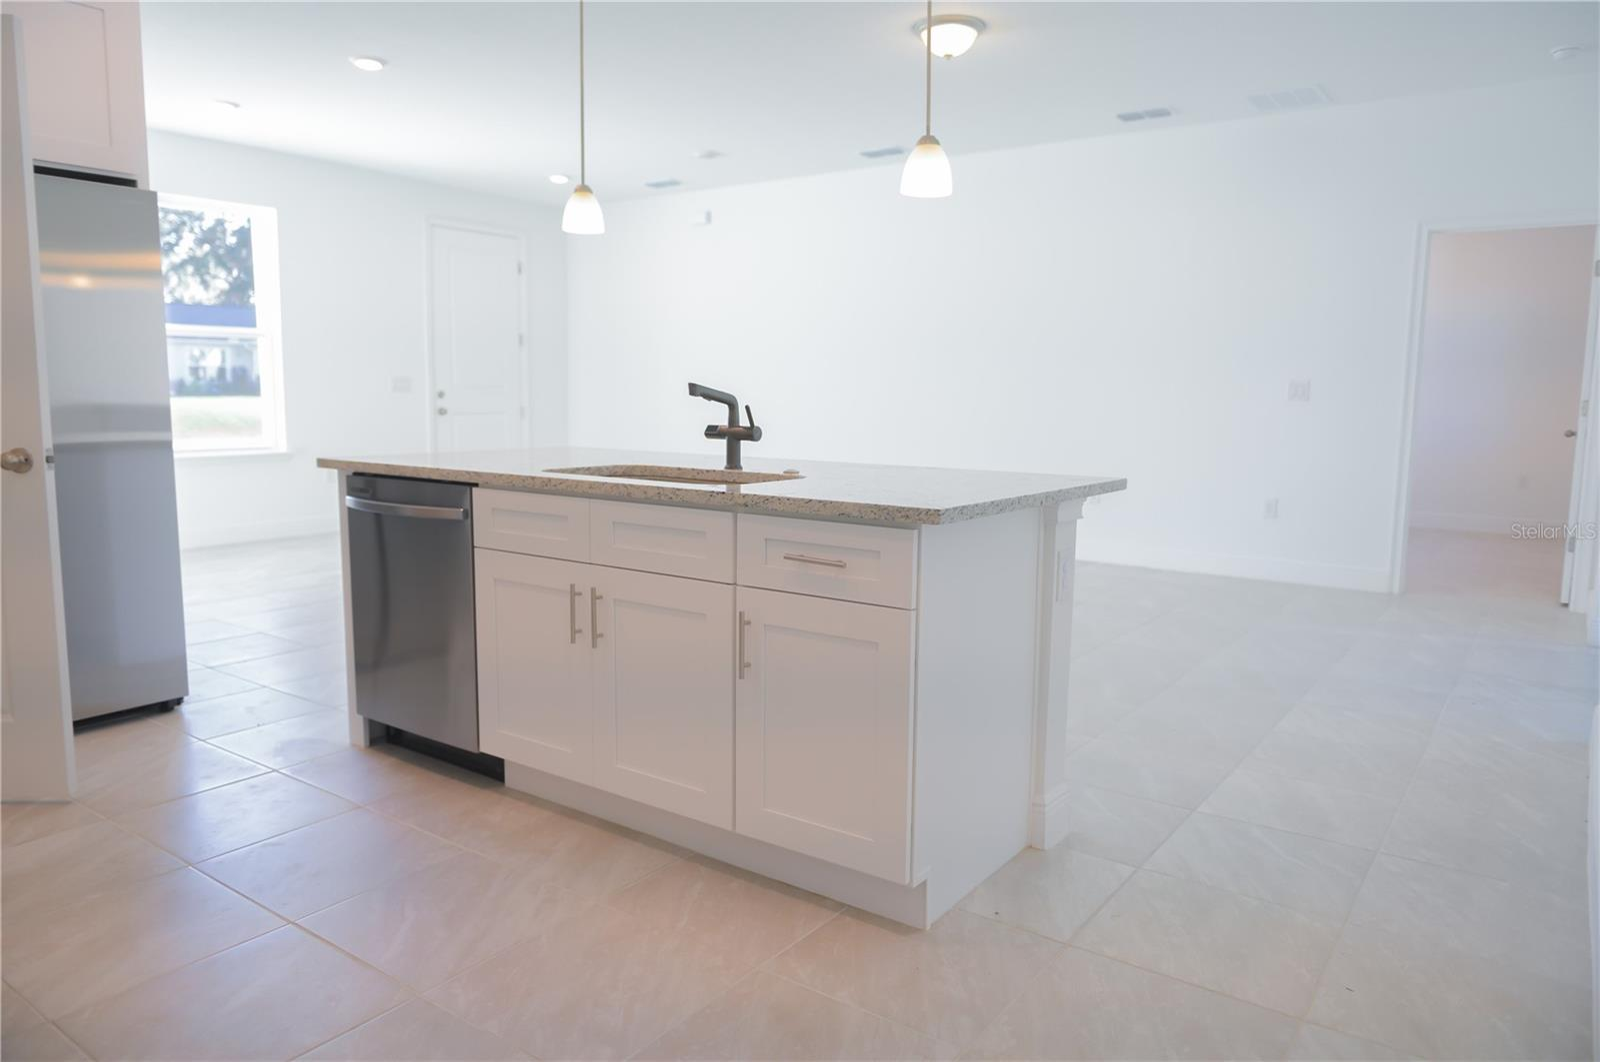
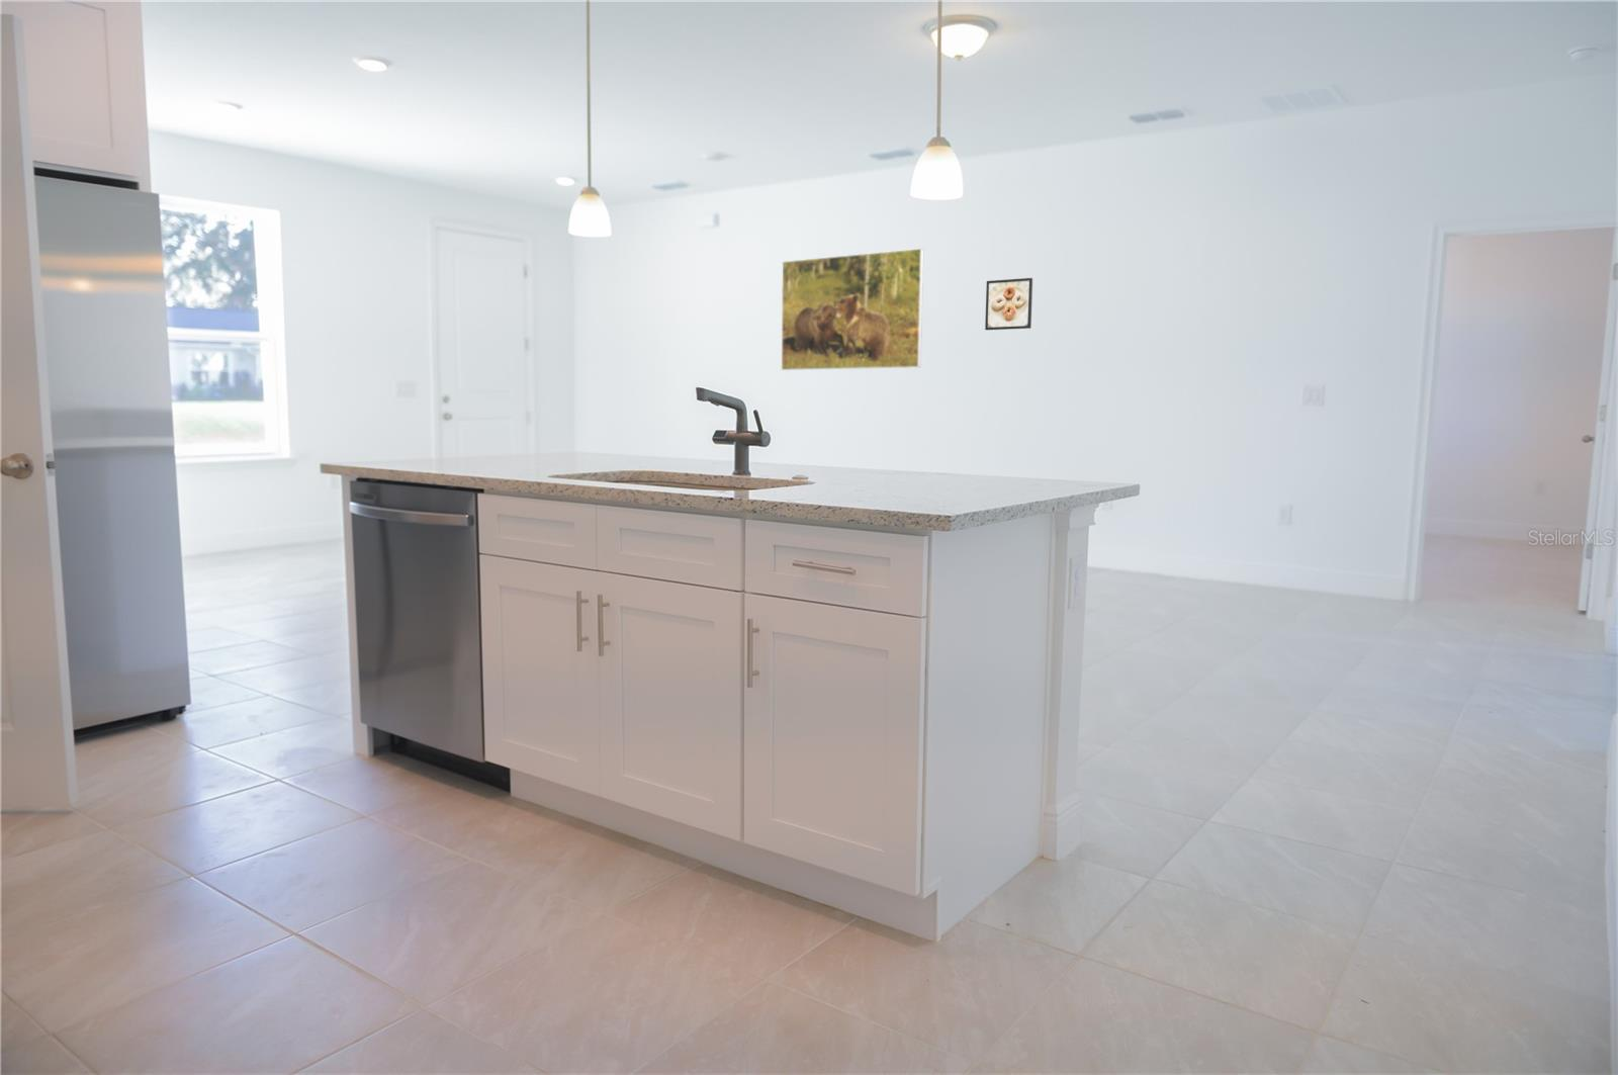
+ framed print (848, 312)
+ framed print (1009, 305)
